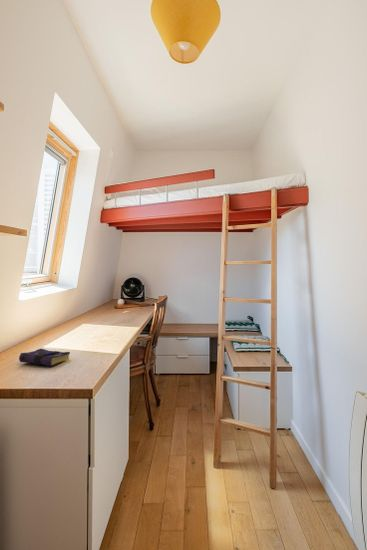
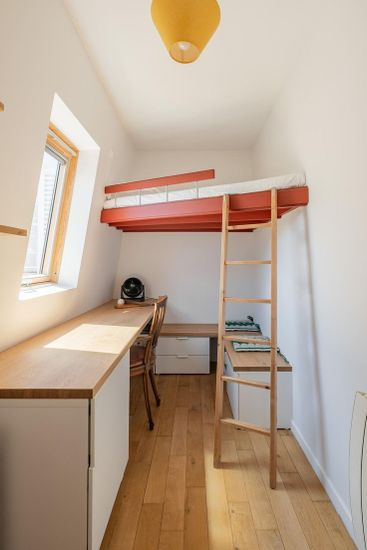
- book (45, 356)
